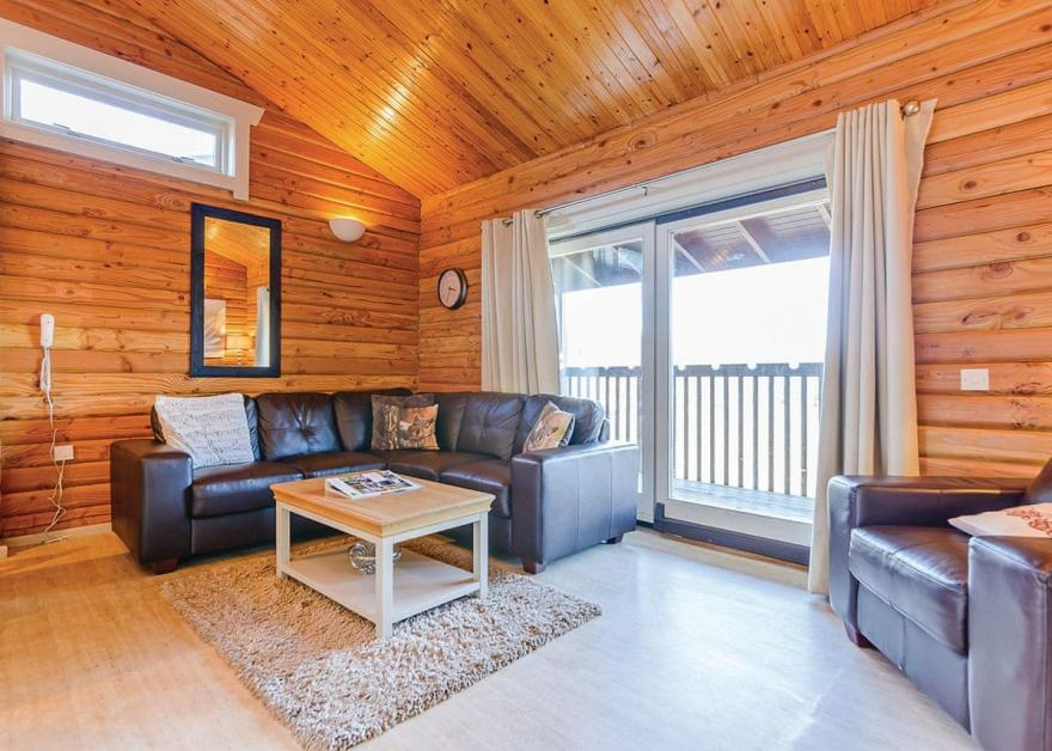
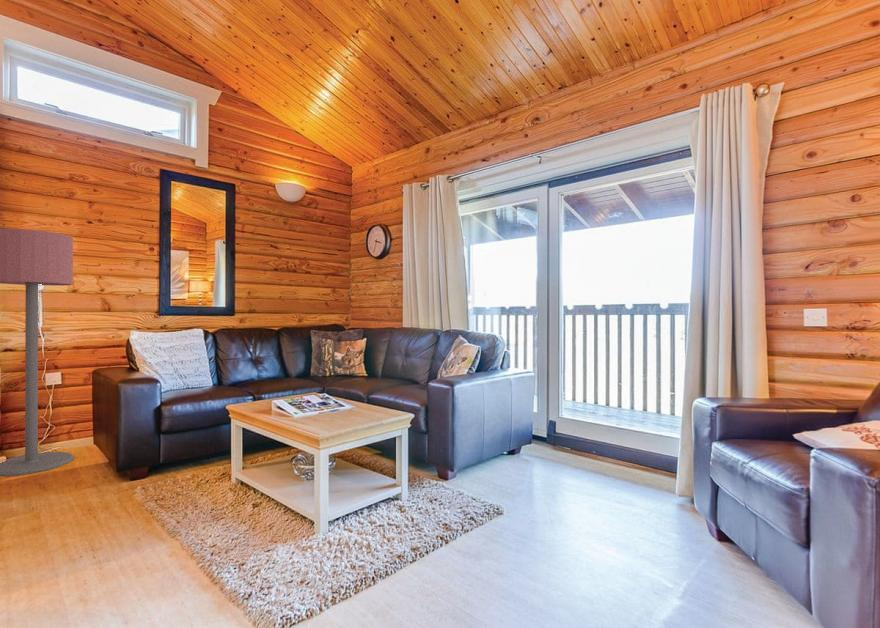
+ floor lamp (31, 349)
